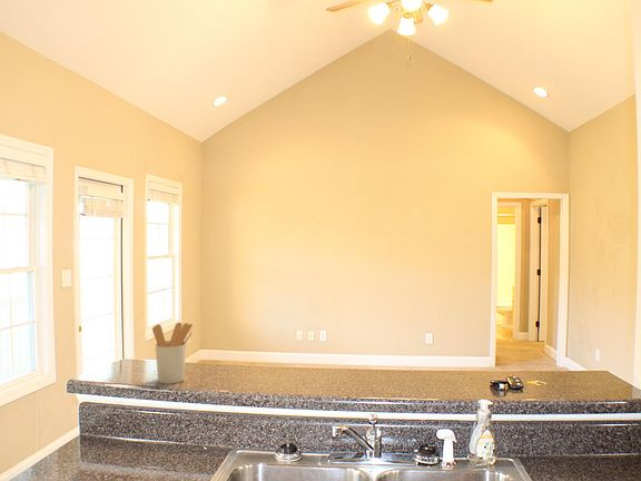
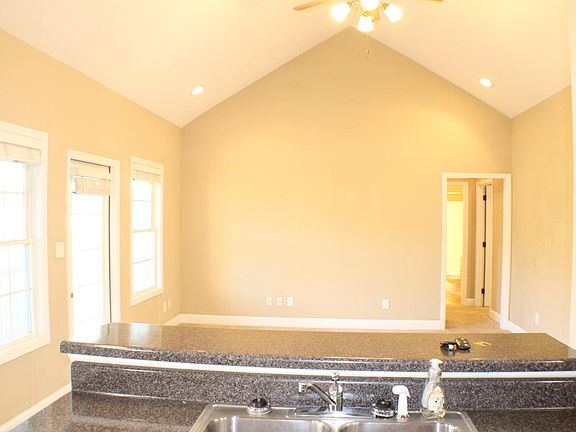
- utensil holder (175, 351)
